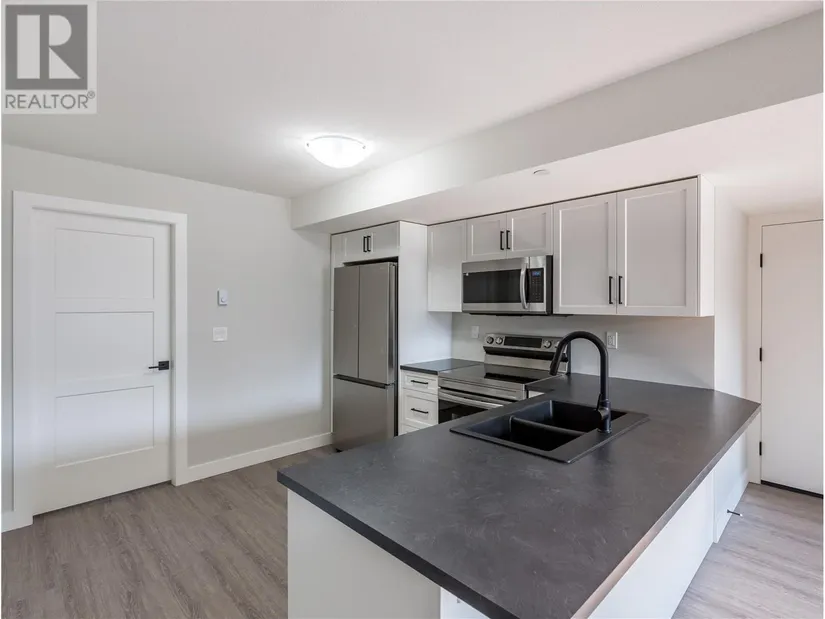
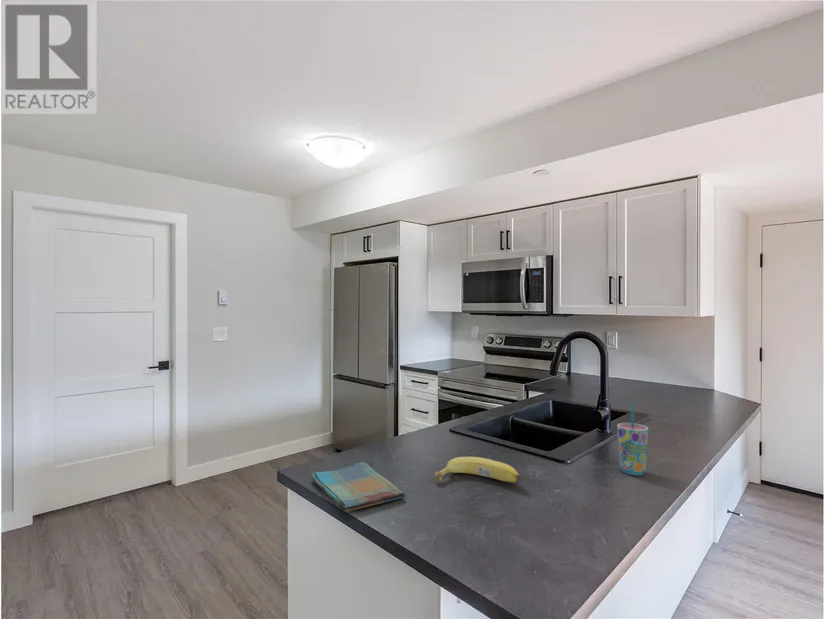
+ dish towel (356, 484)
+ cup (632, 438)
+ fruit (472, 472)
